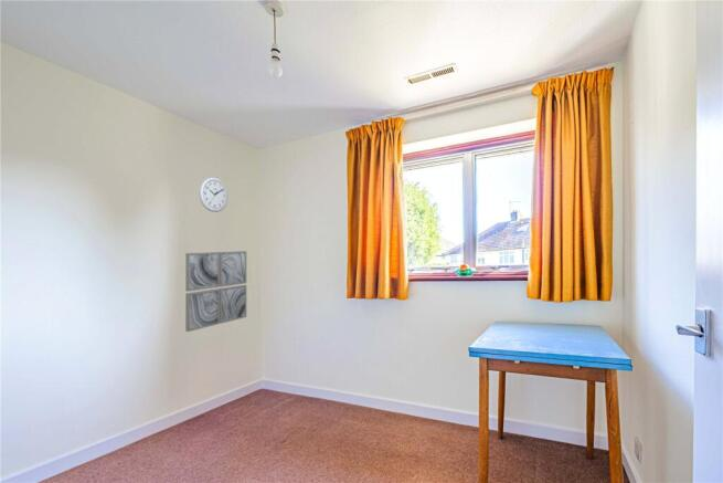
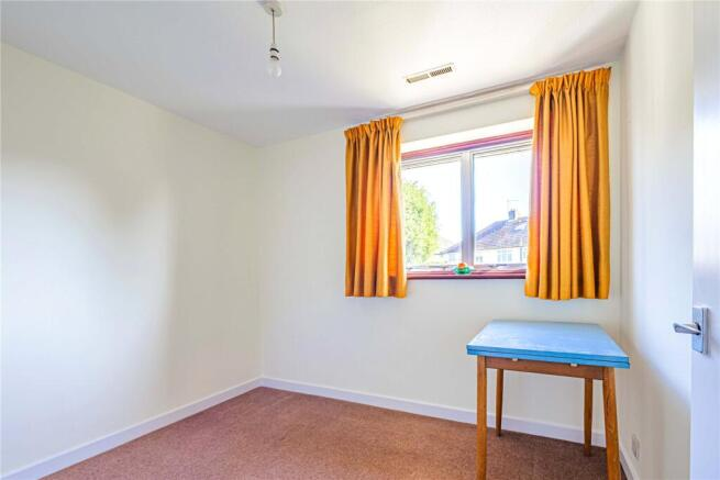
- wall clock (214, 195)
- wall art (219, 286)
